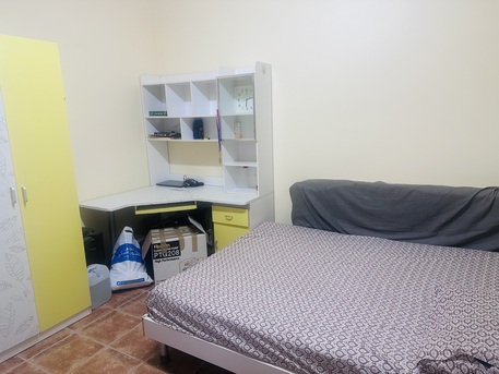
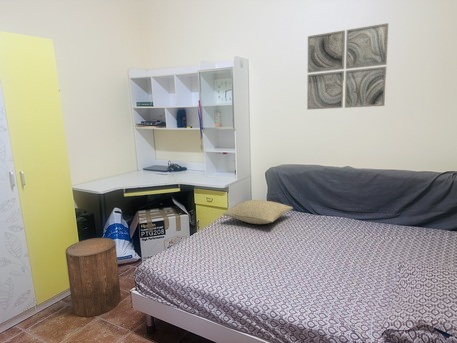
+ pillow (258, 210)
+ stool (94, 275)
+ wall art (343, 68)
